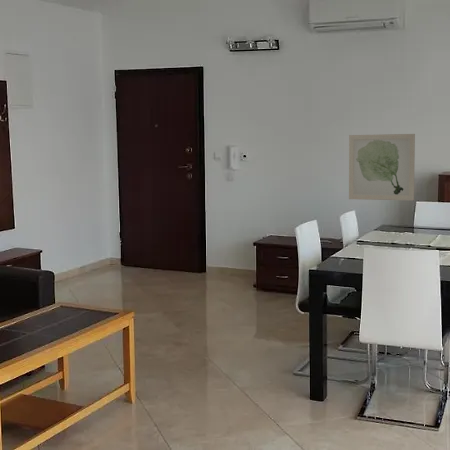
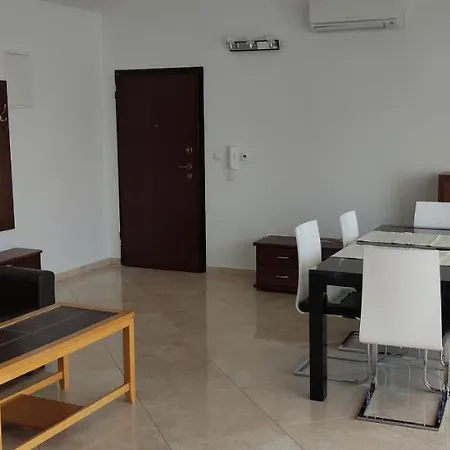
- wall art (381, 167)
